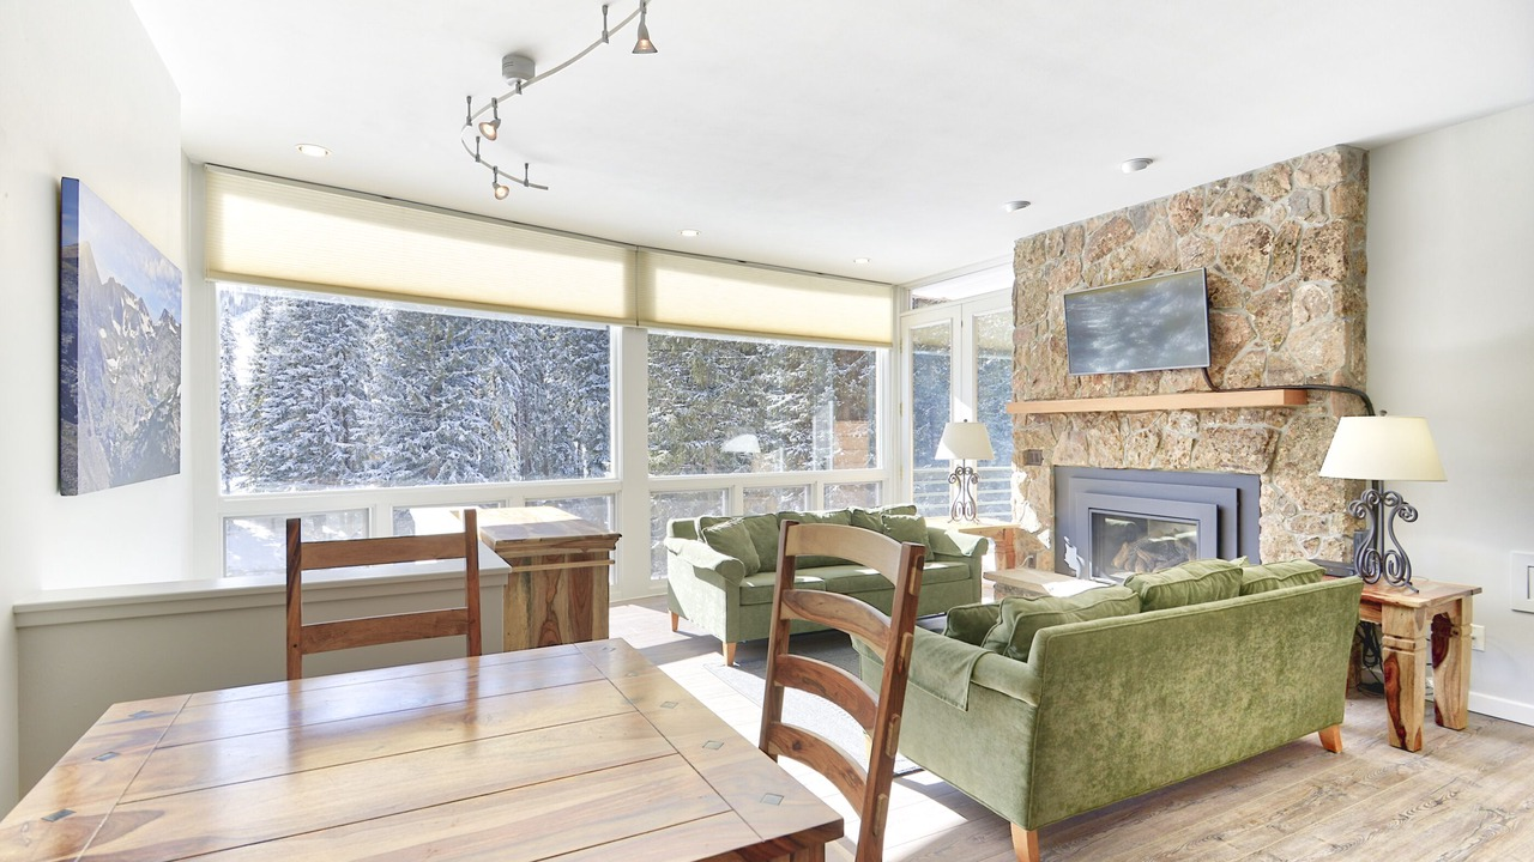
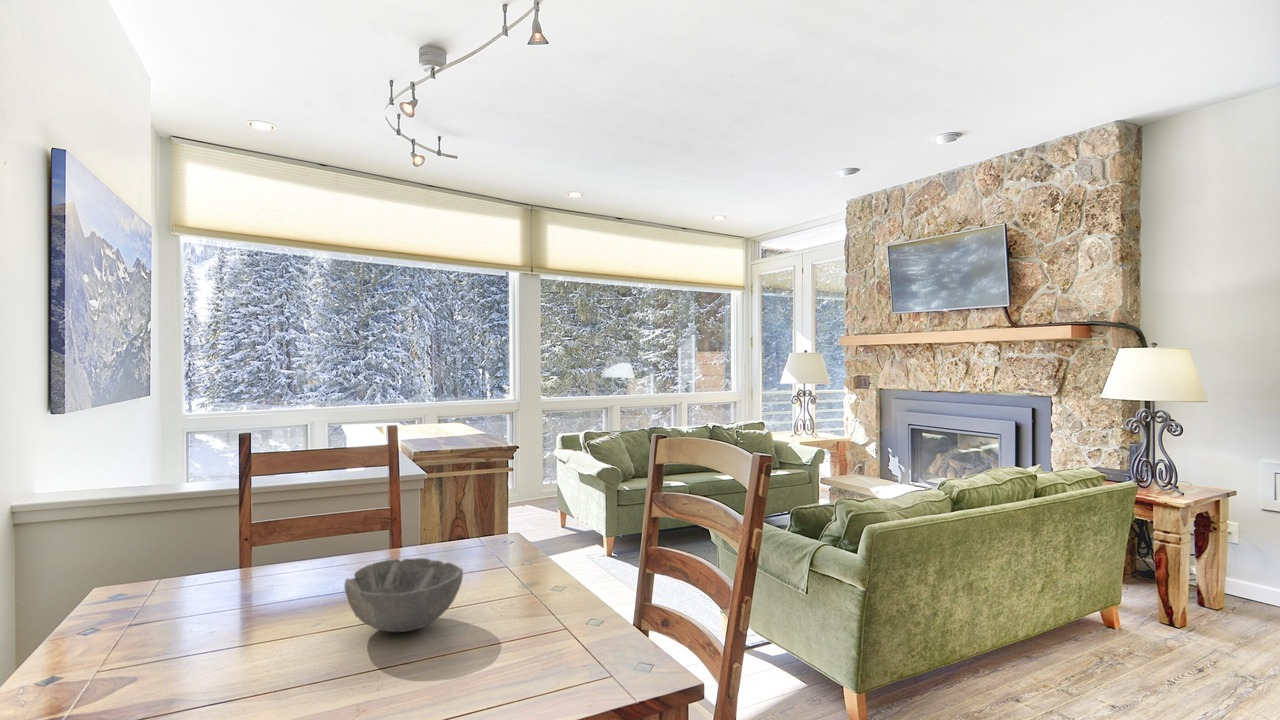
+ bowl (405, 599)
